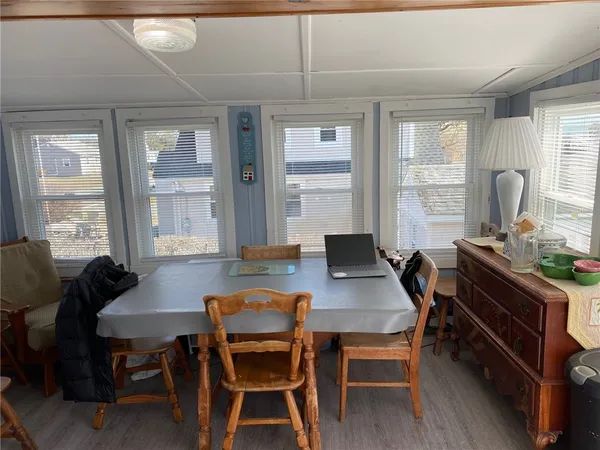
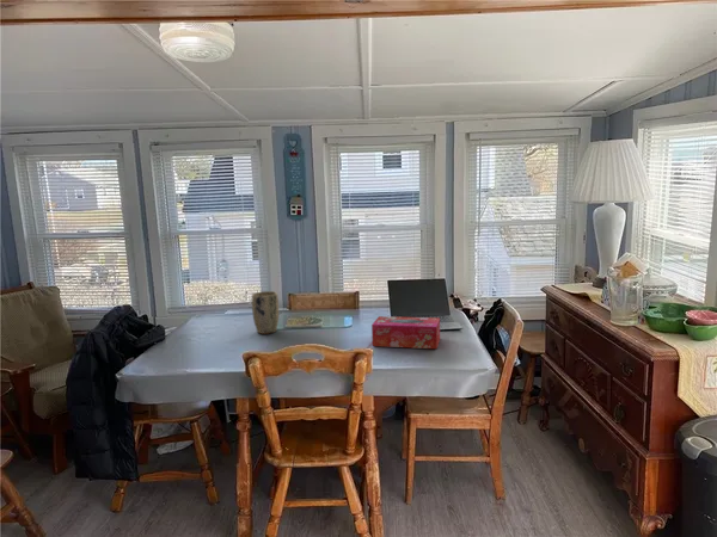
+ plant pot (265, 311)
+ tissue box (406, 332)
